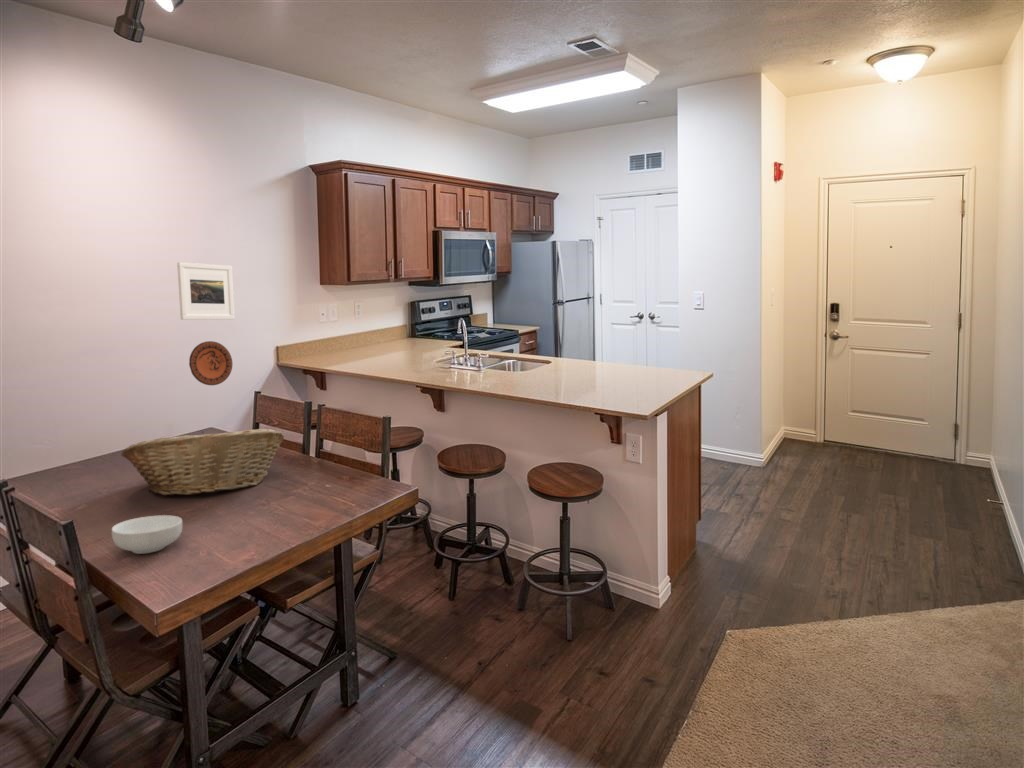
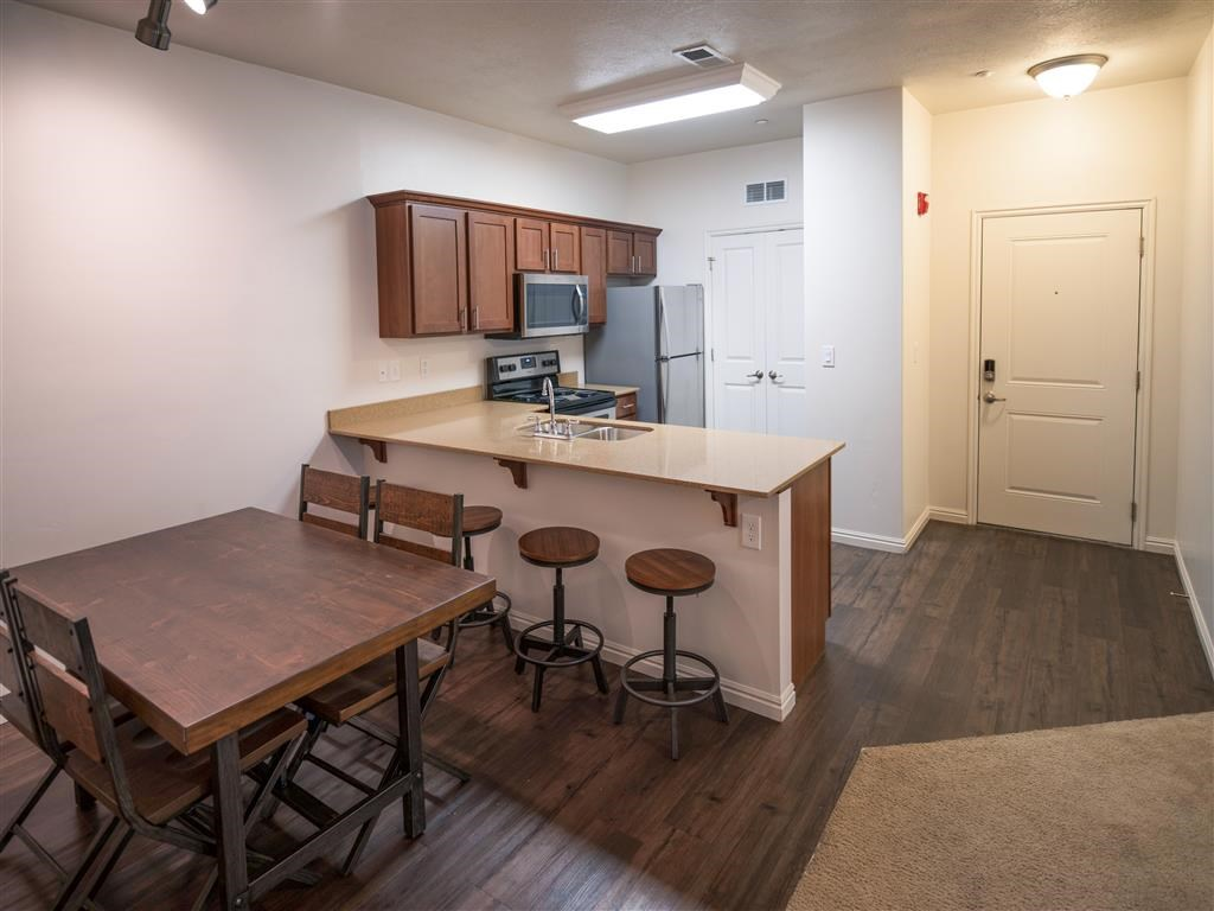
- decorative plate (210, 363)
- cereal bowl (148, 536)
- fruit basket (207, 456)
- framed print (207, 291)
